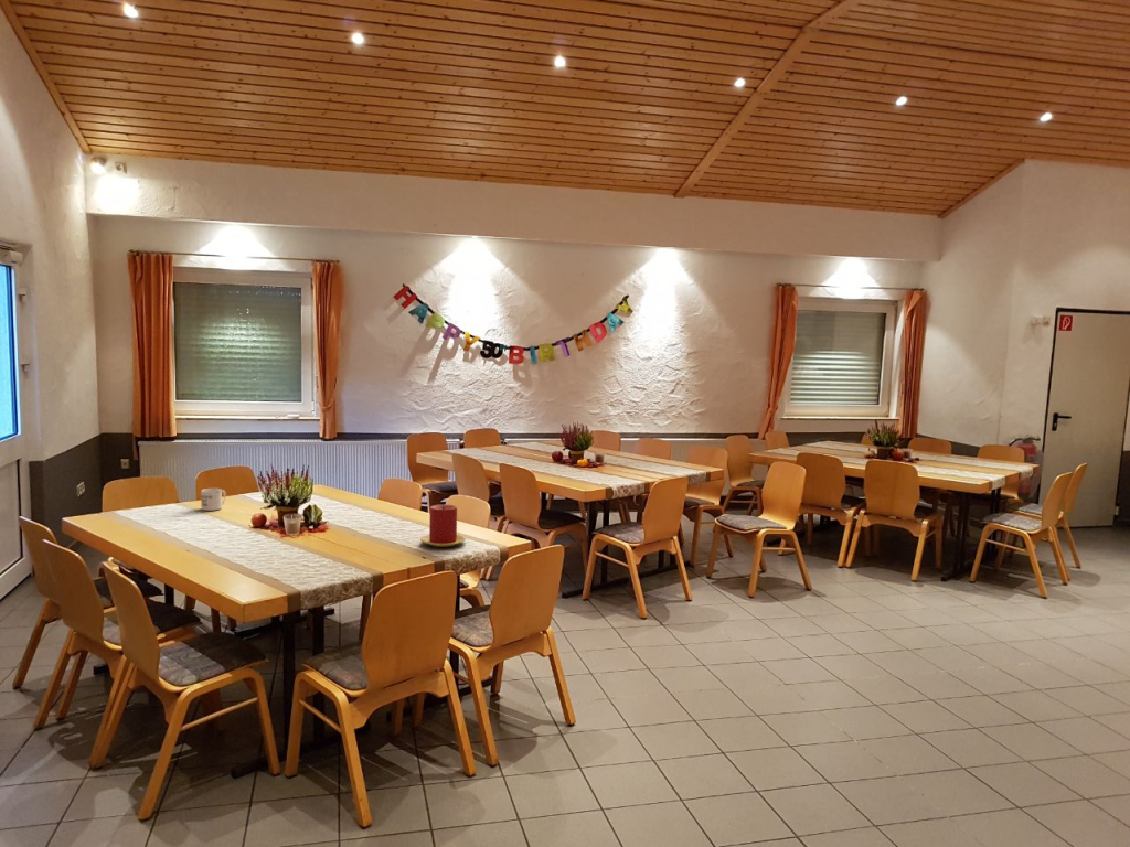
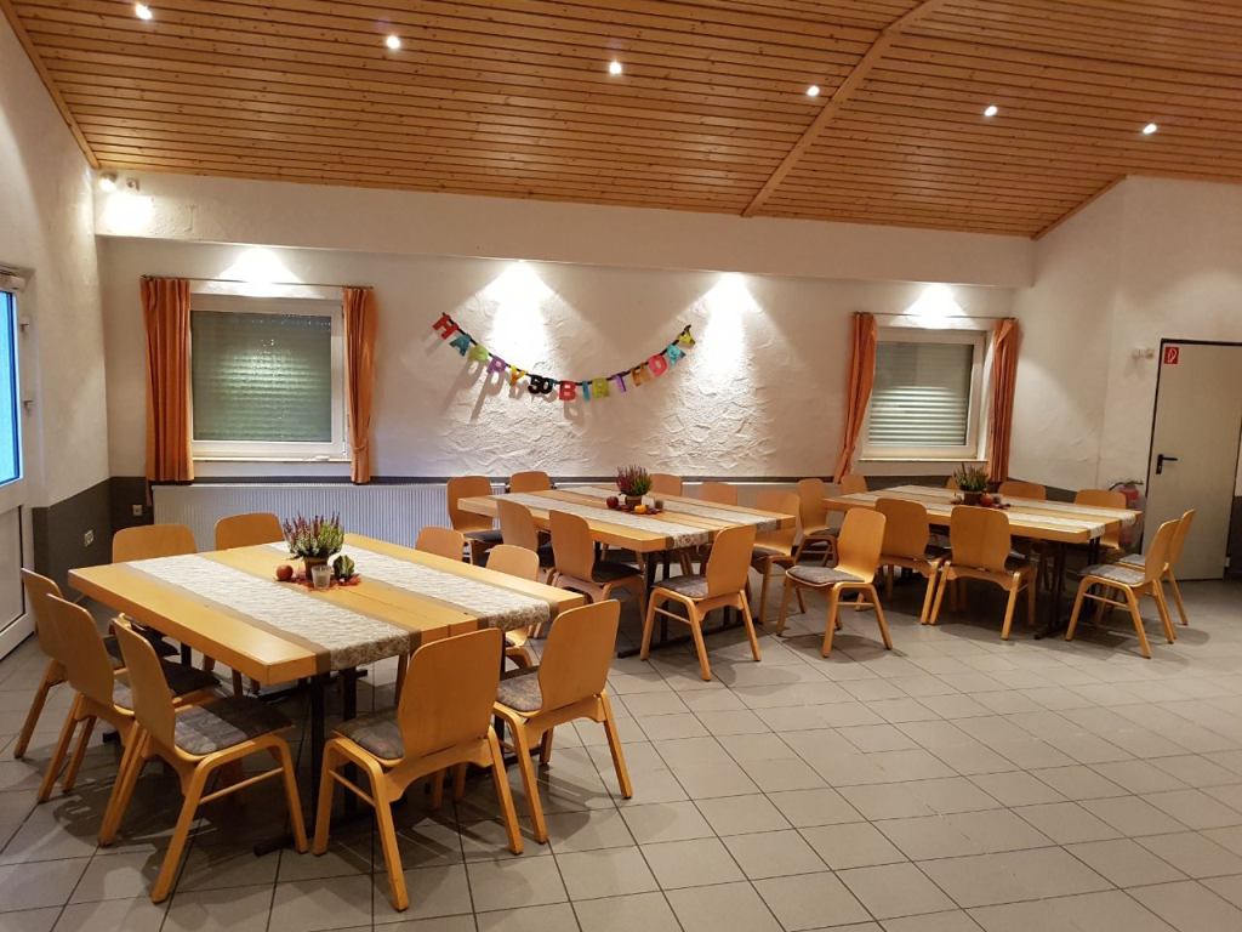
- mug (214, 498)
- candle (443, 524)
